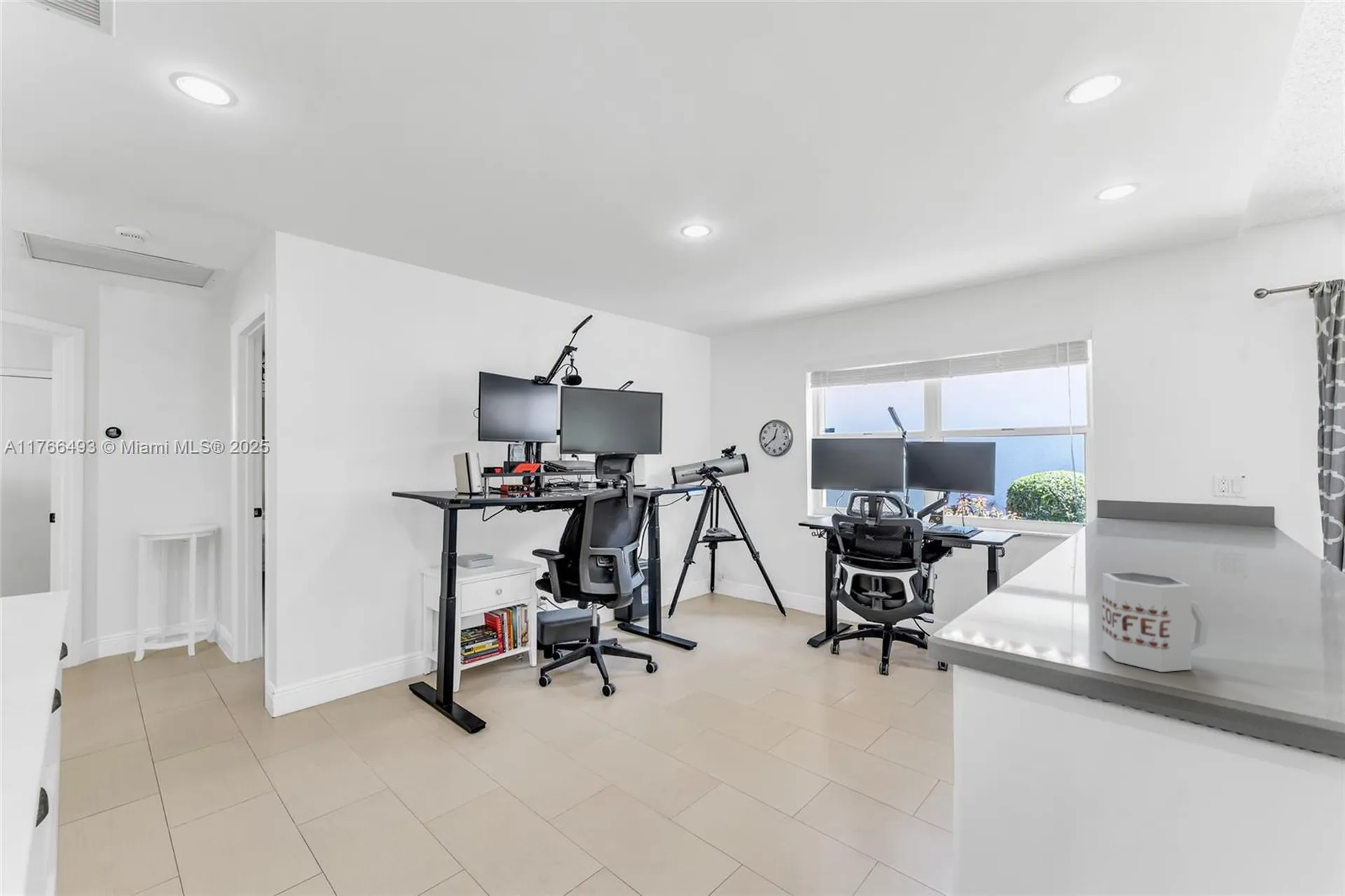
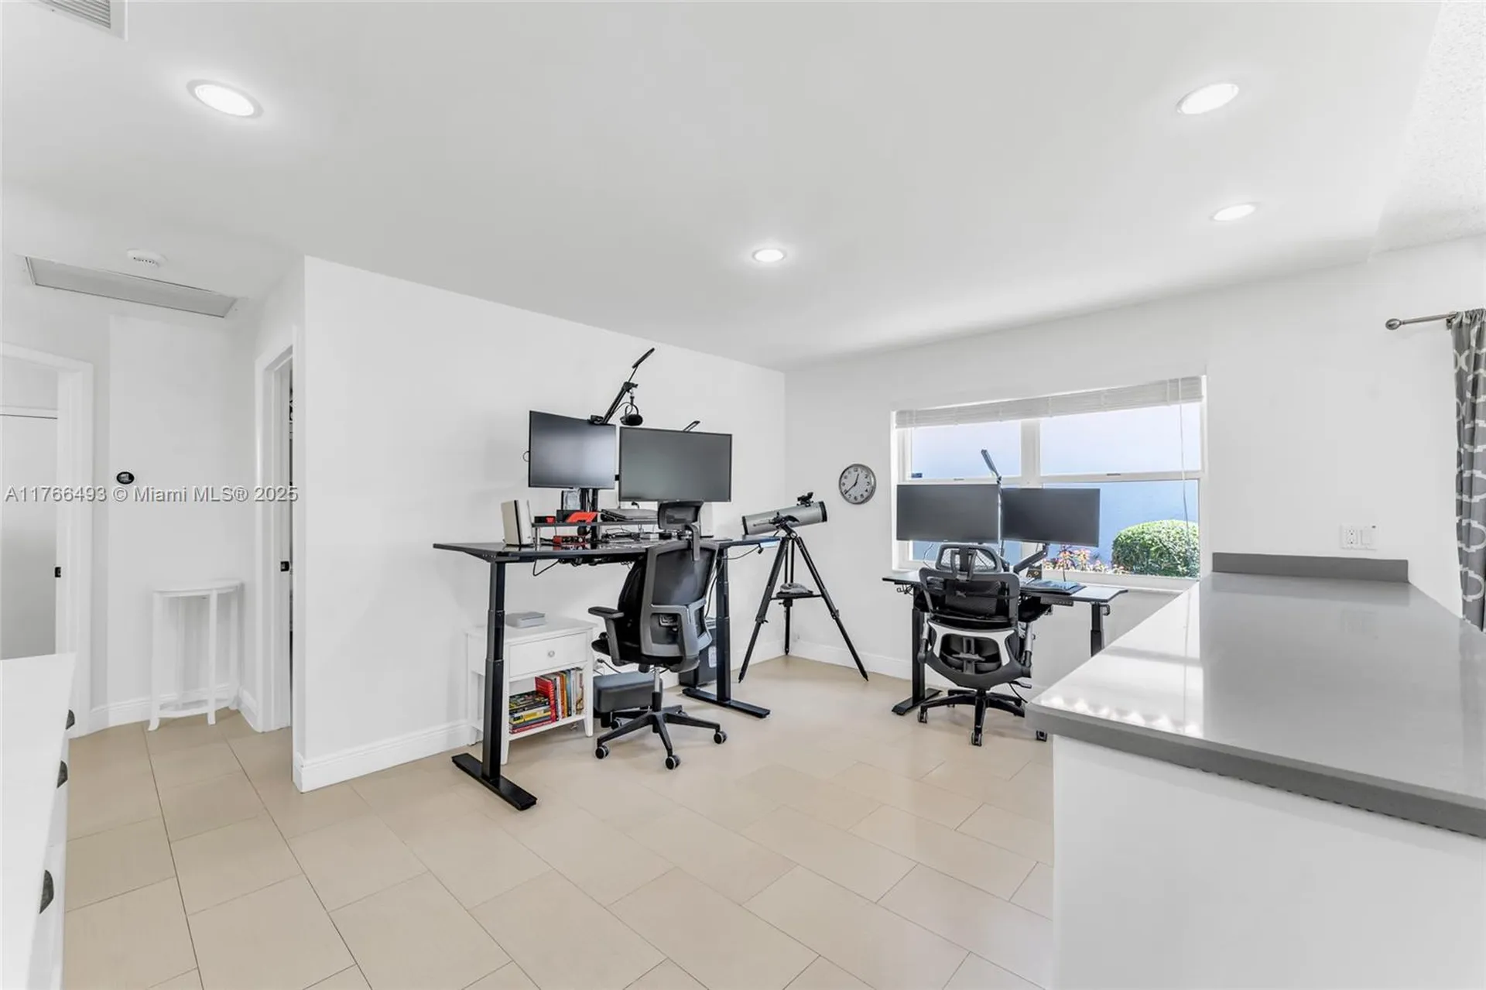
- mug (1147, 618)
